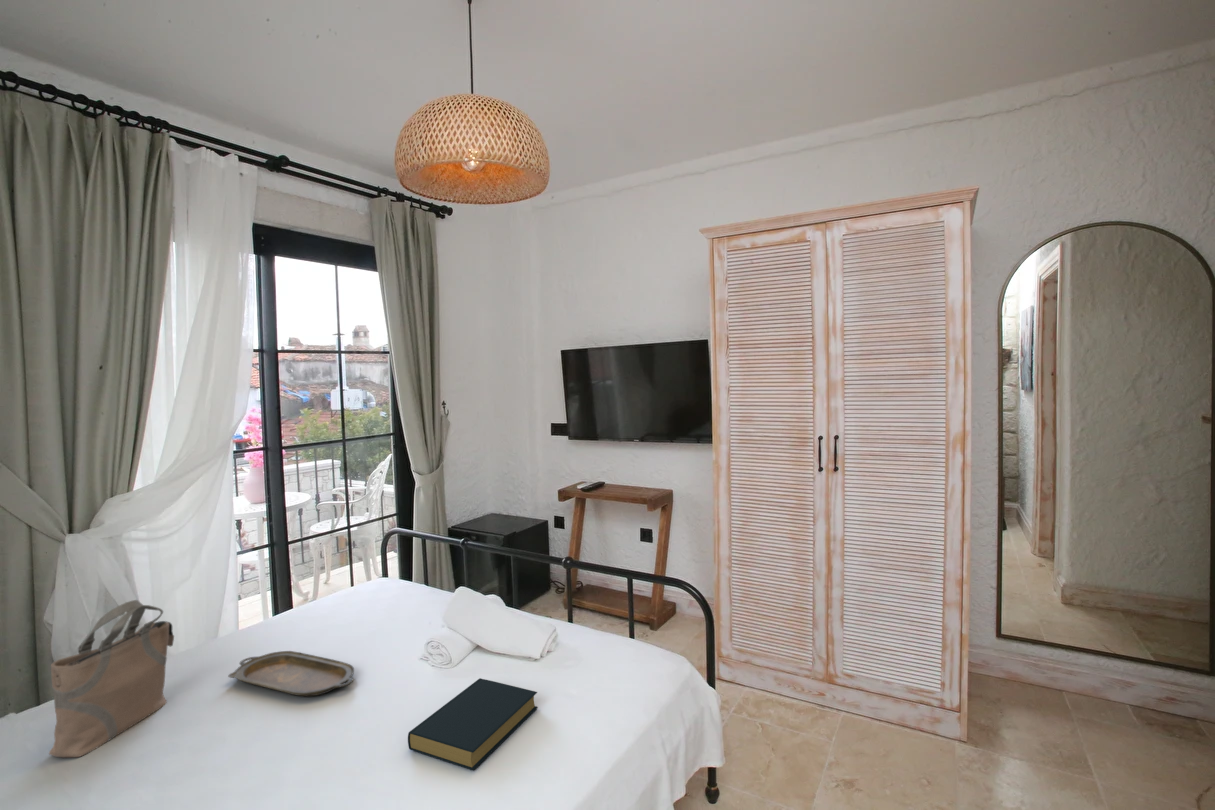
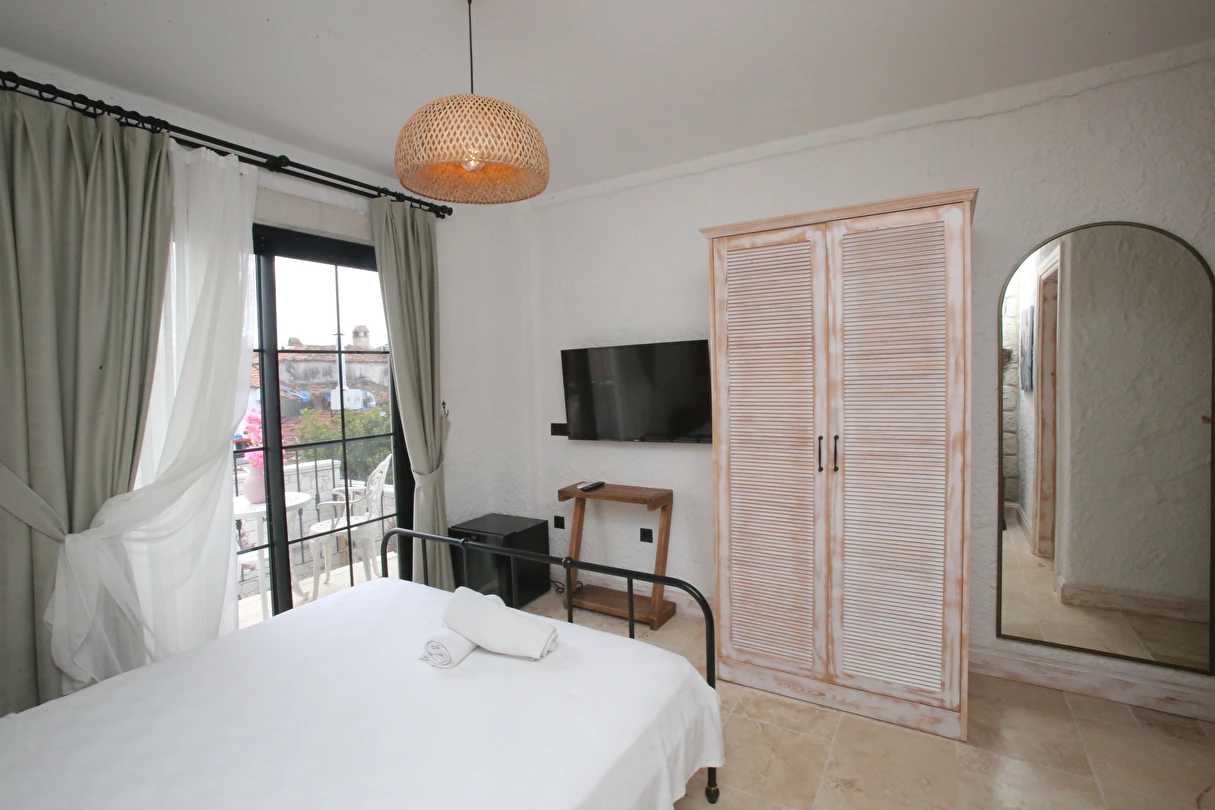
- tote bag (123, 662)
- serving tray (294, 674)
- hardback book (476, 718)
